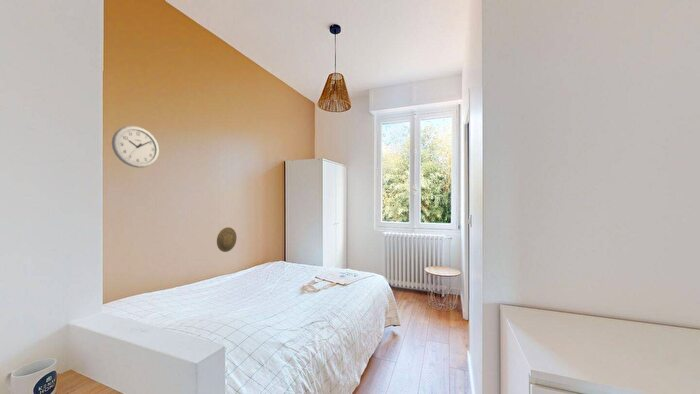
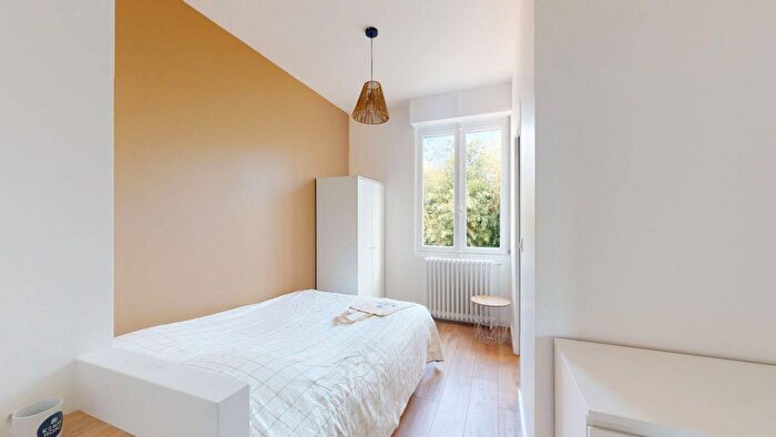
- wall clock (137, 146)
- decorative plate (227, 239)
